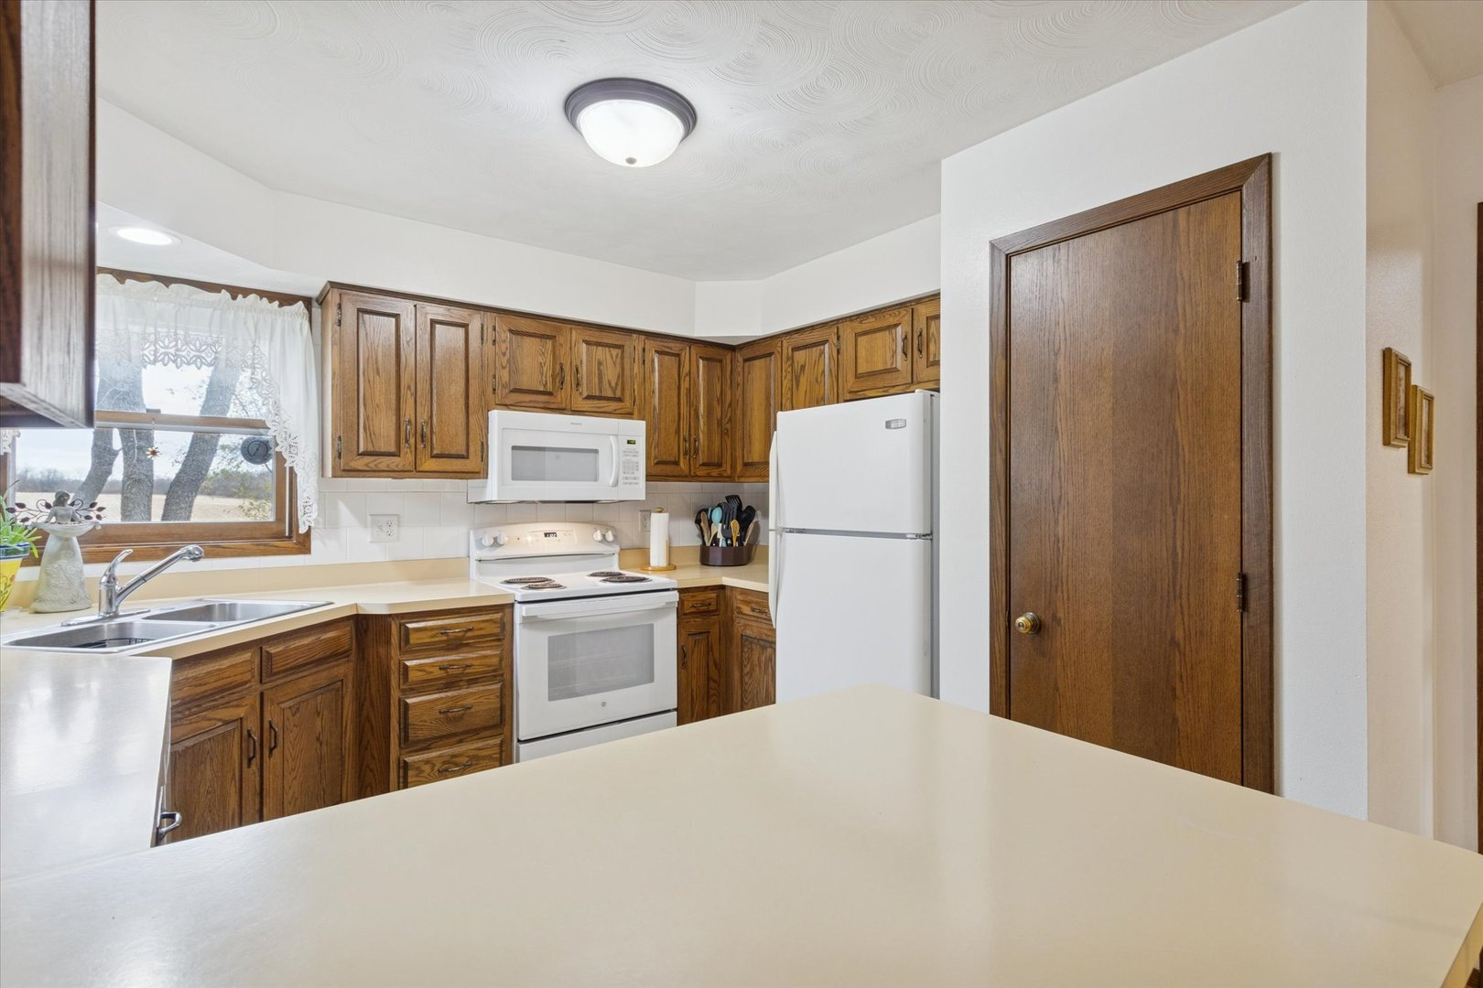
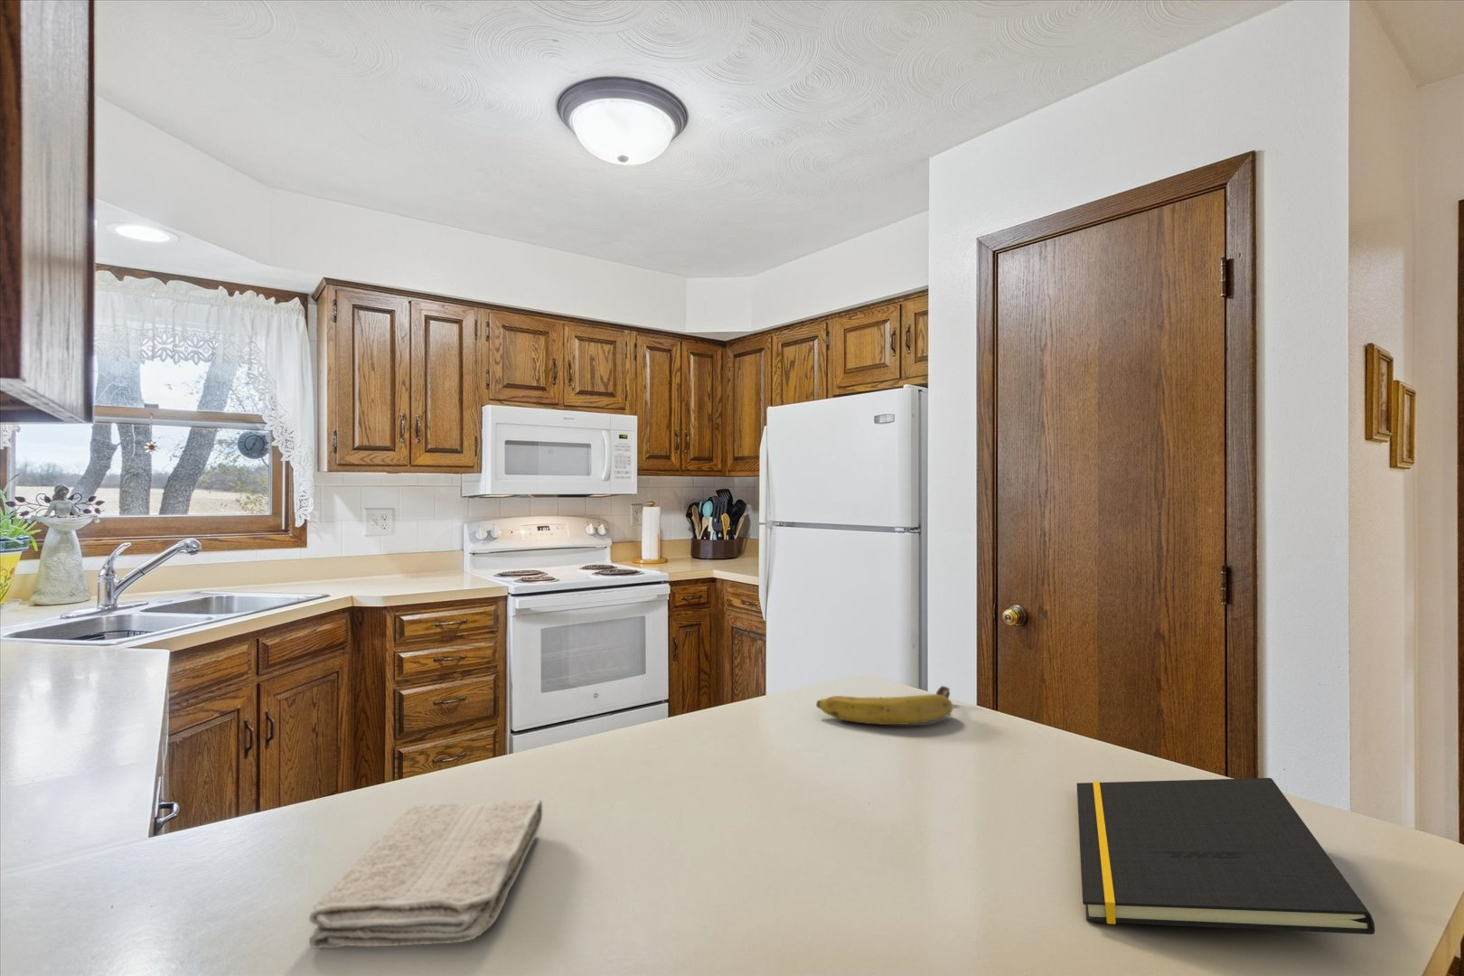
+ washcloth (442, 858)
+ fruit (888, 699)
+ notepad (1191, 841)
